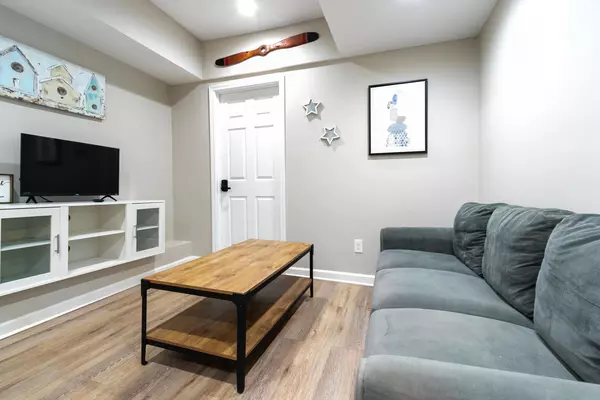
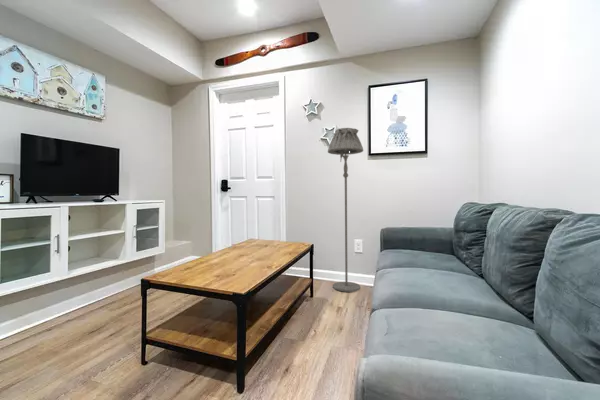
+ floor lamp (345, 208)
